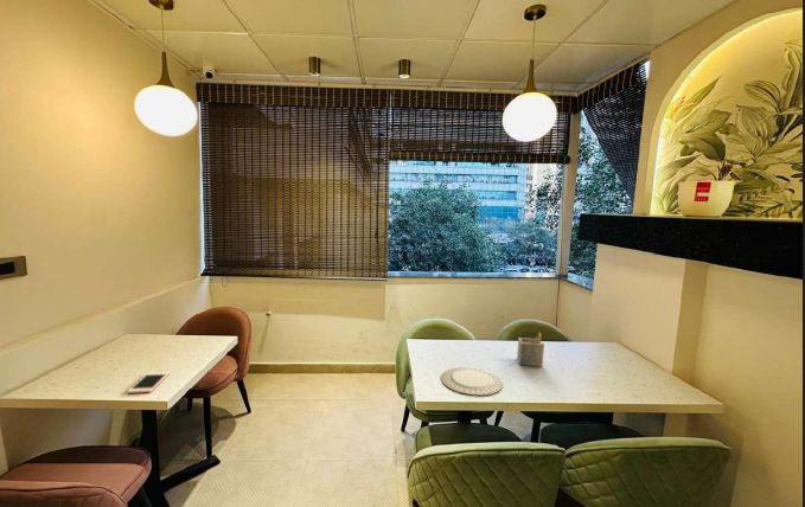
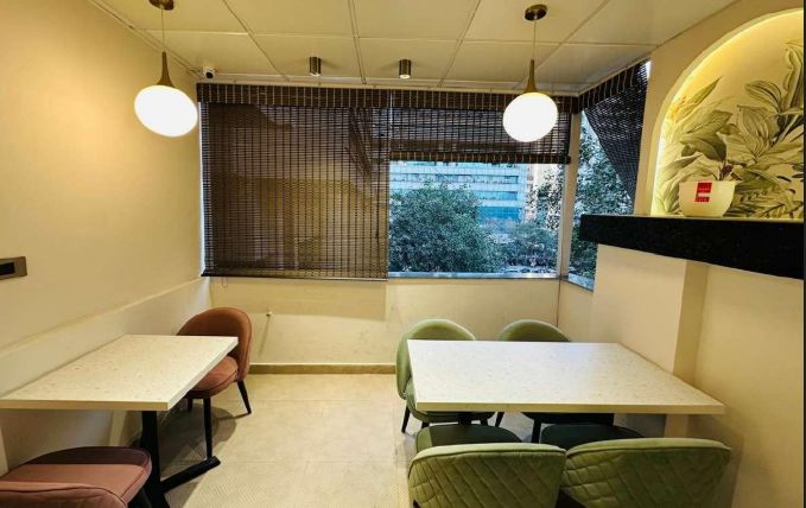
- chinaware (471, 379)
- napkin holder (530, 347)
- cell phone (149, 381)
